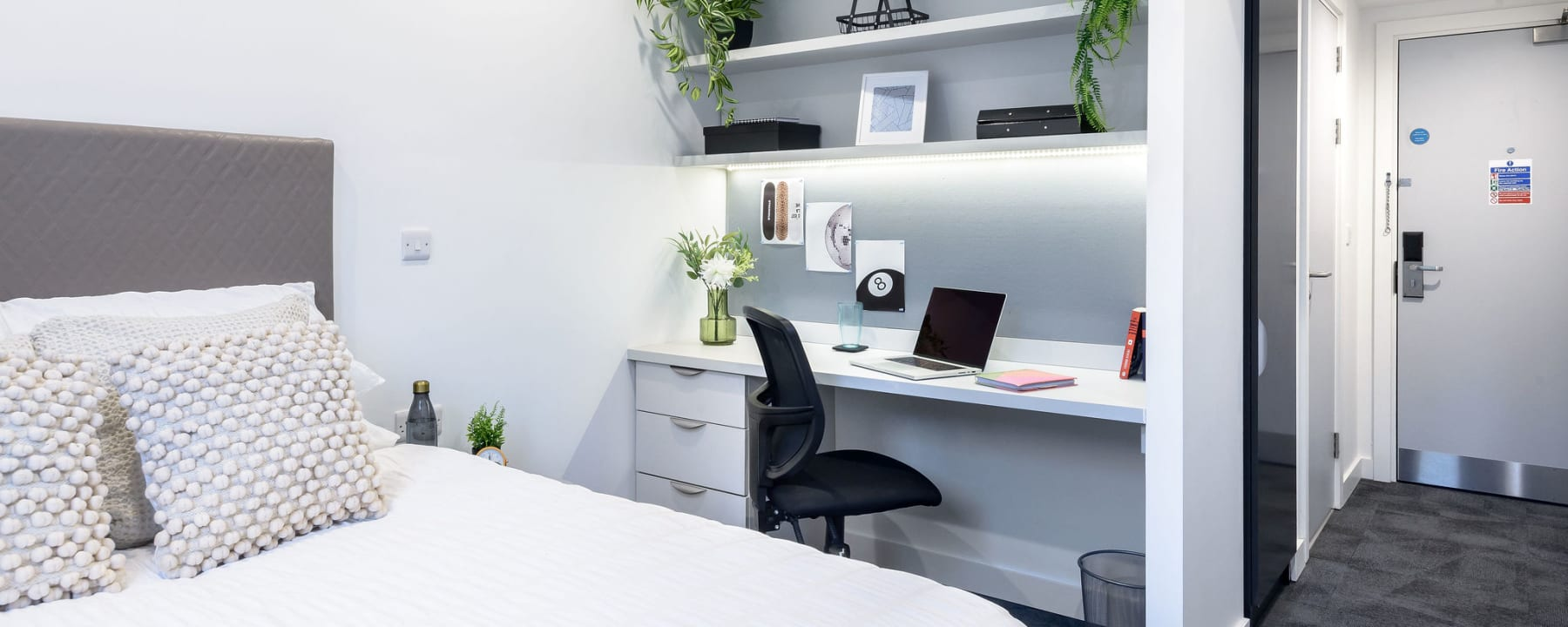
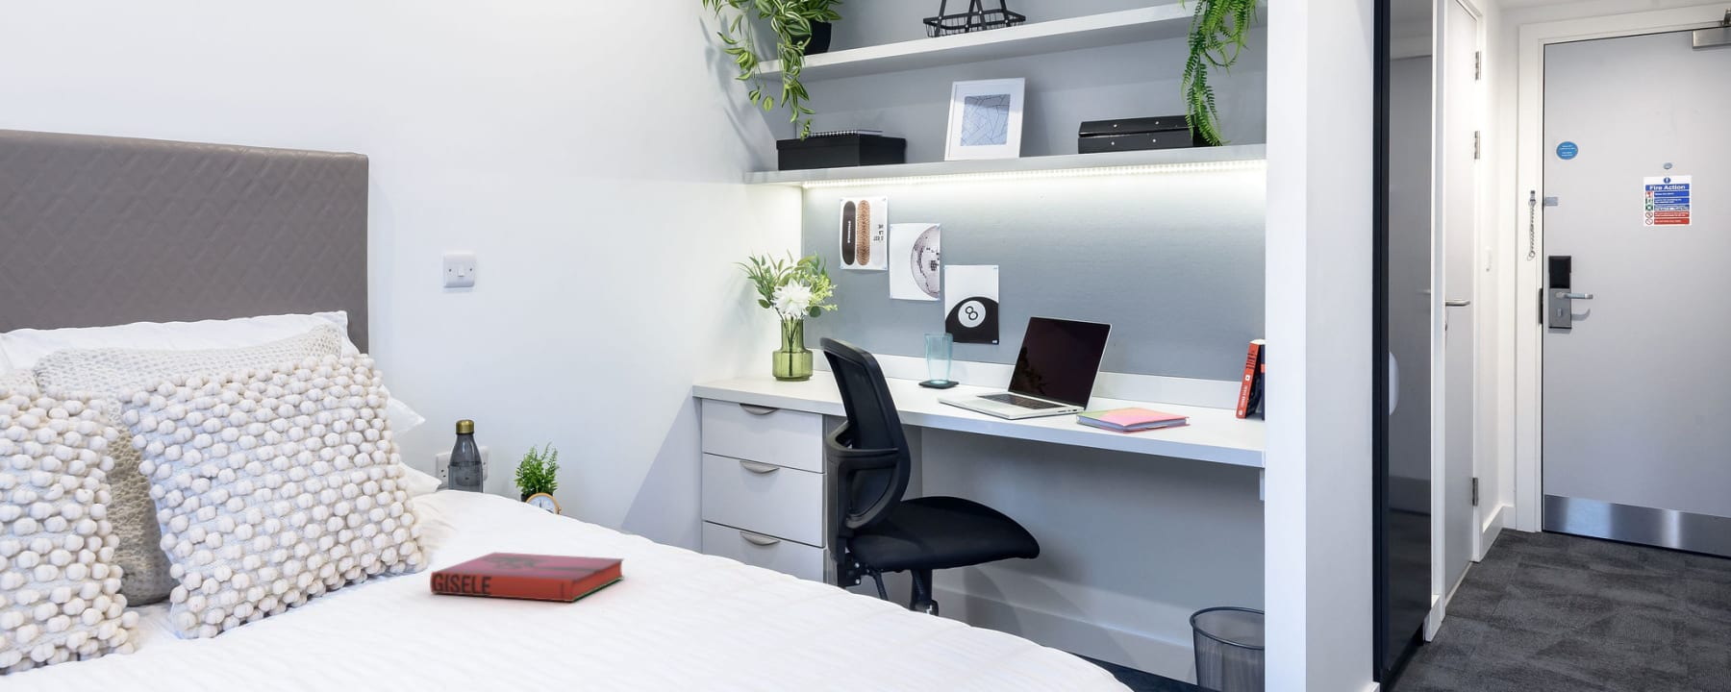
+ hardback book (530, 575)
